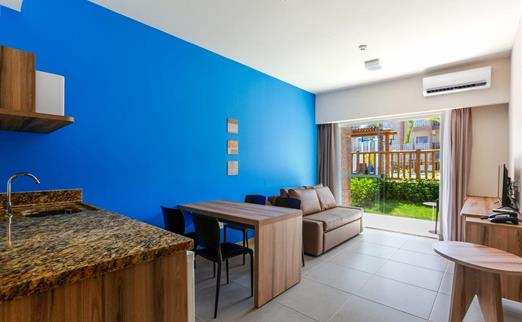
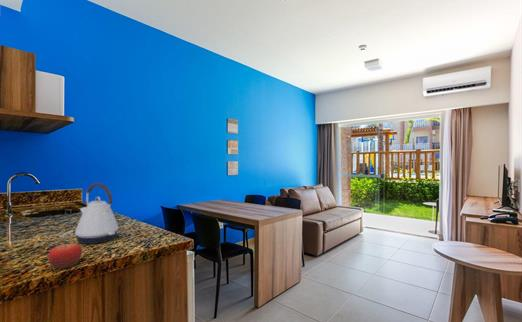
+ fruit (65, 253)
+ kettle (96, 211)
